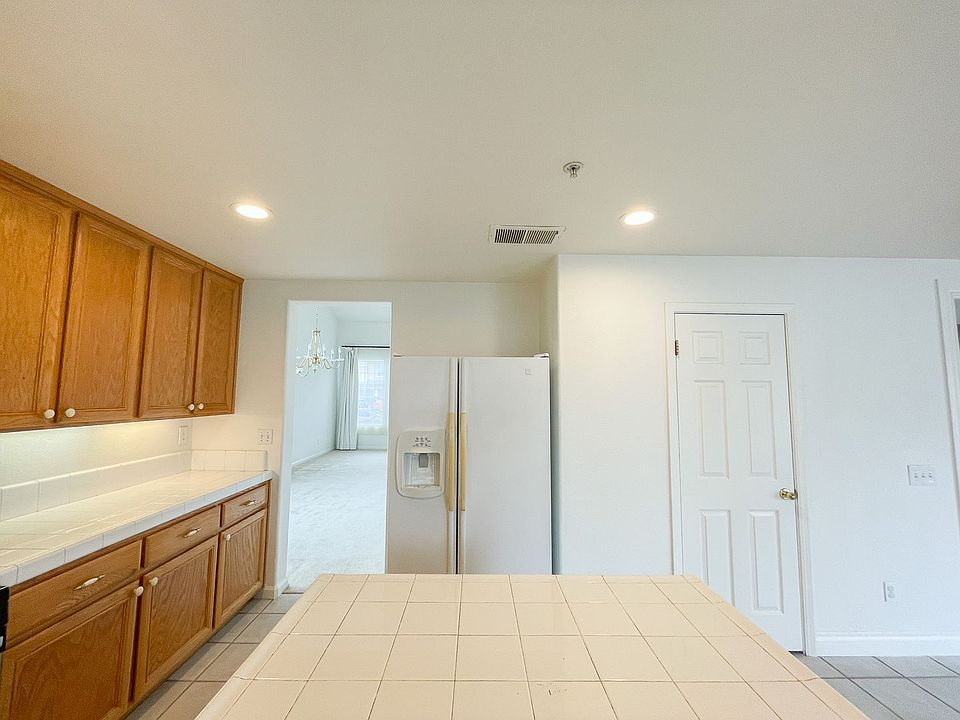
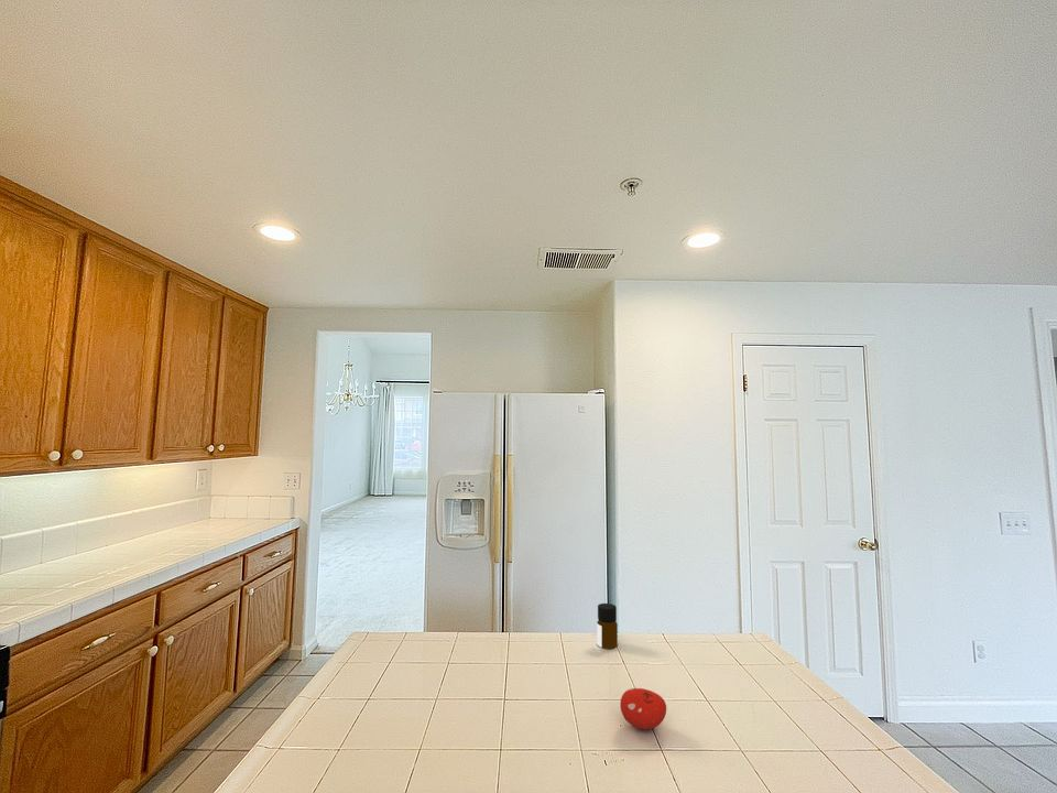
+ fruit (643, 707)
+ bottle (607, 624)
